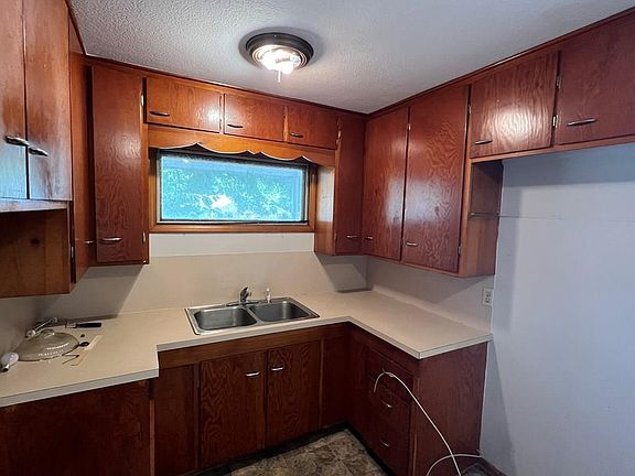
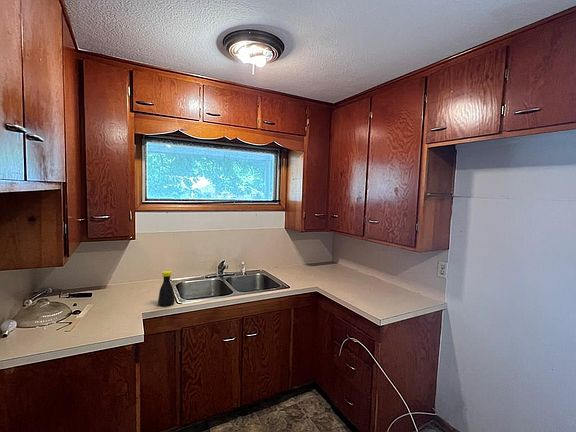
+ bottle (166, 287)
